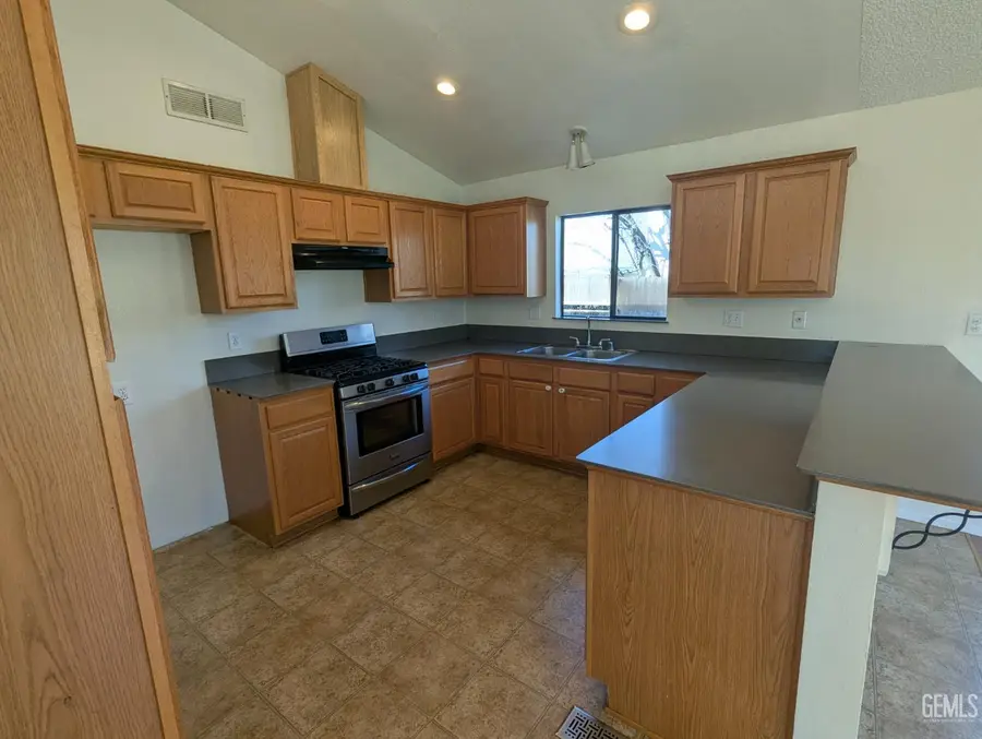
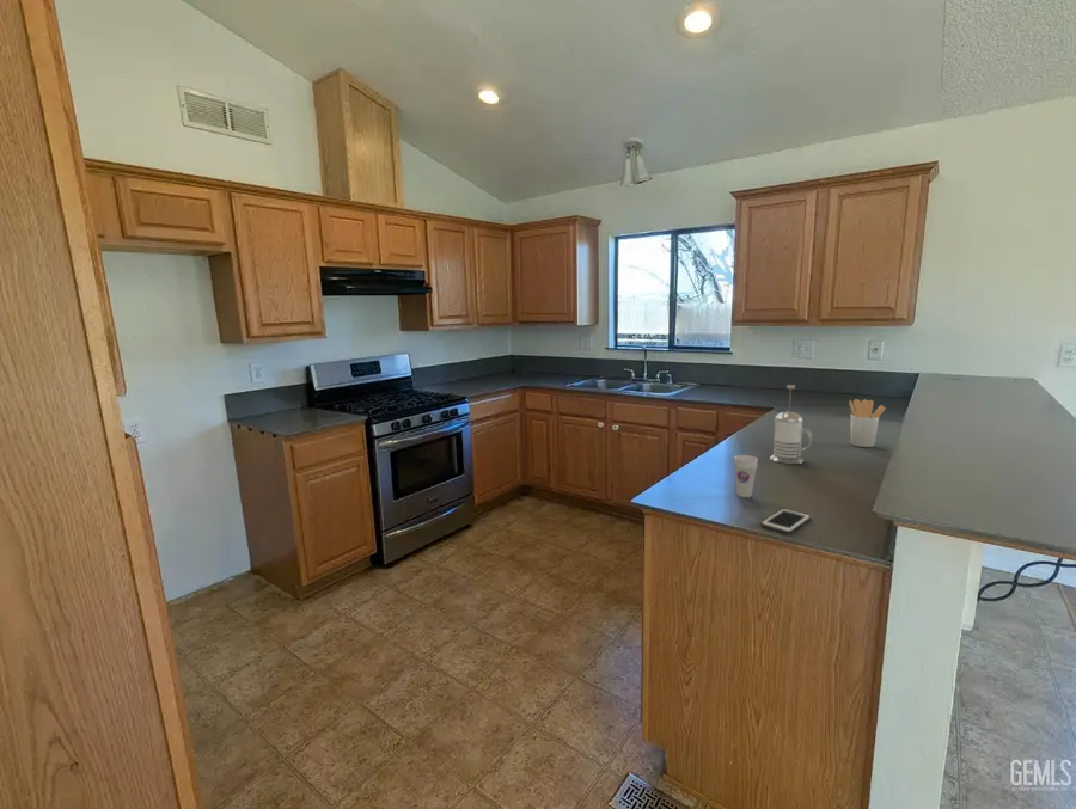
+ french press (791, 423)
+ cell phone (785, 520)
+ utensil holder (863, 421)
+ cup (745, 477)
